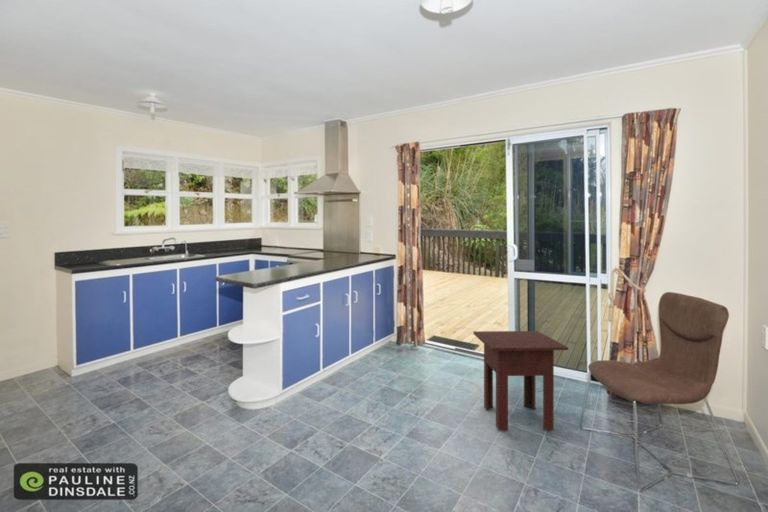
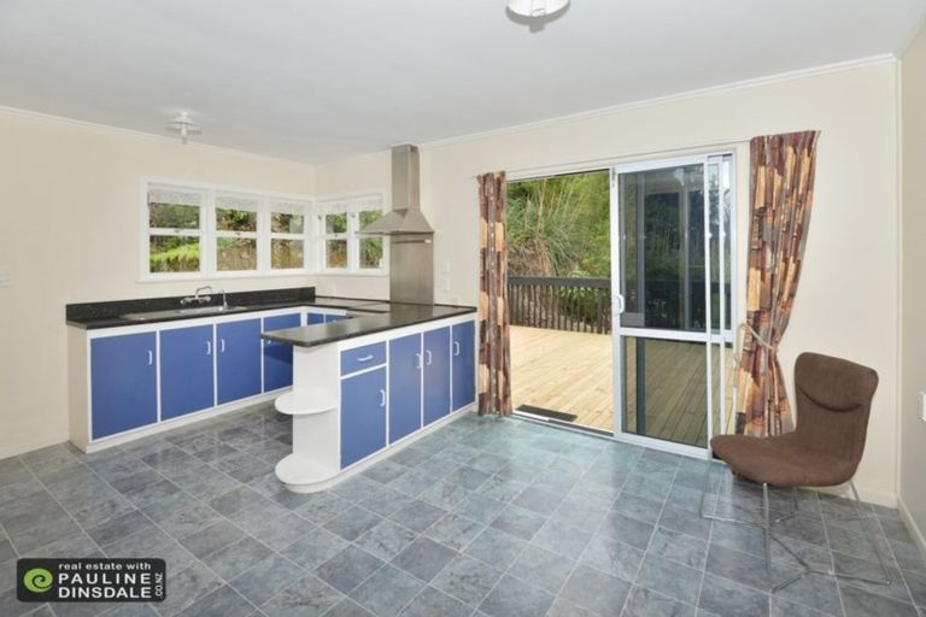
- side table (516, 375)
